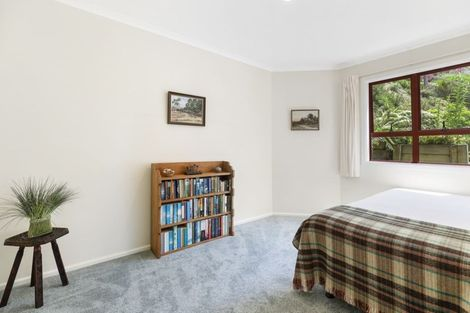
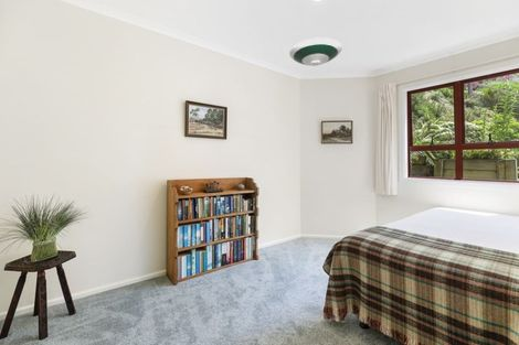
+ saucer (315, 57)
